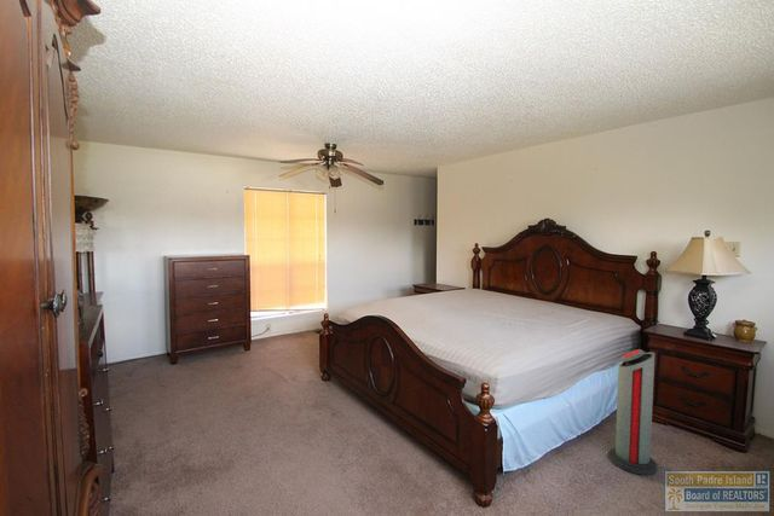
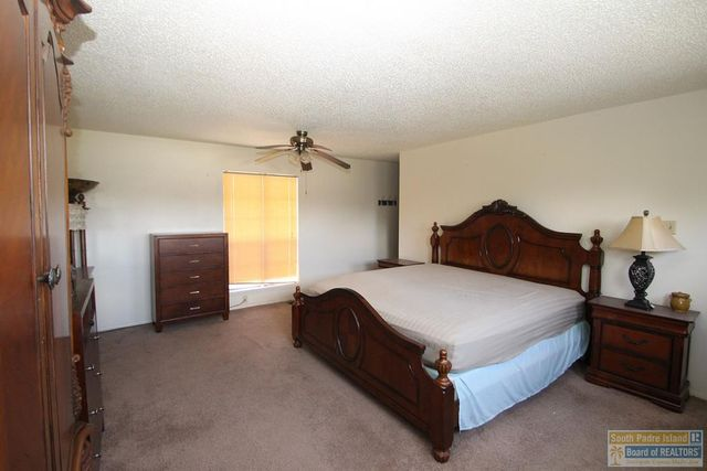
- air purifier (634, 406)
